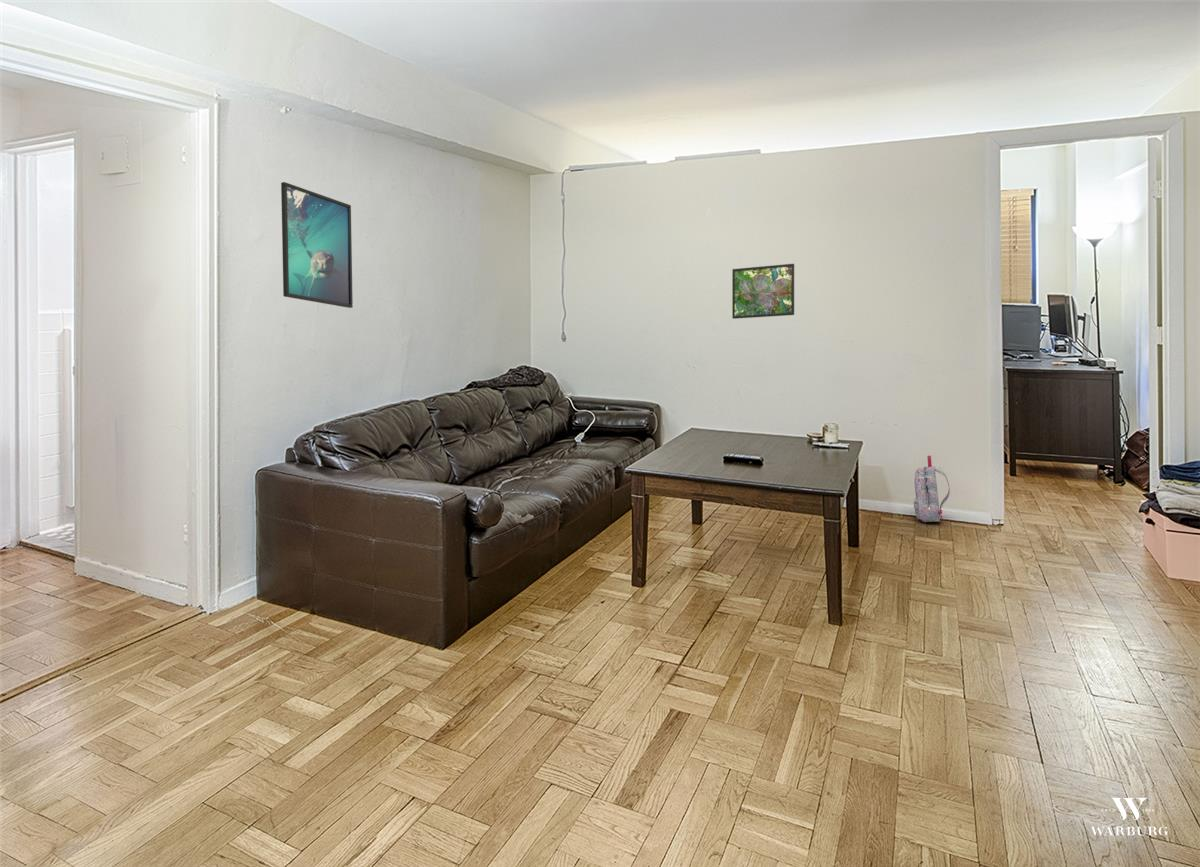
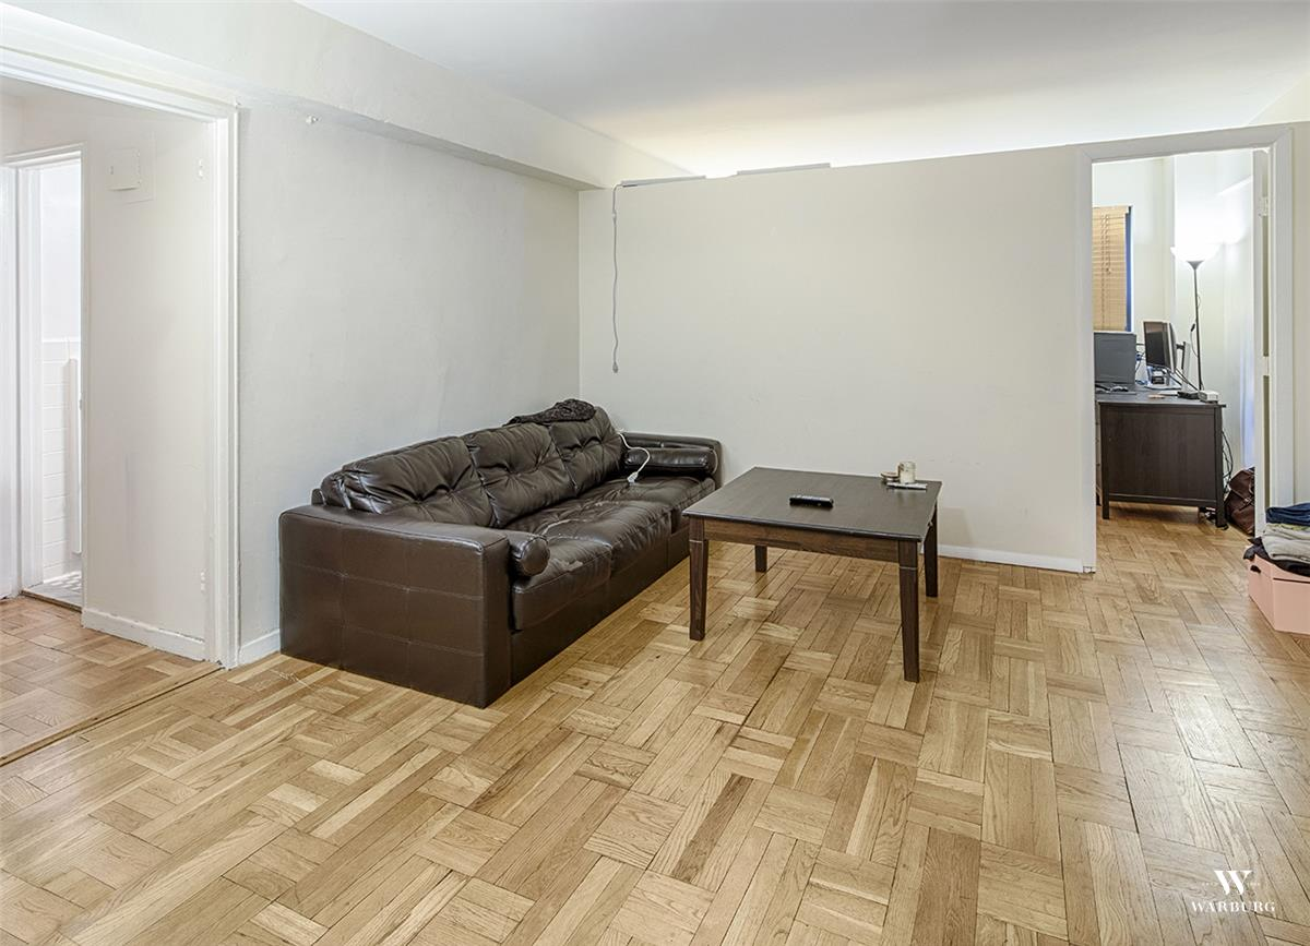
- backpack (931, 488)
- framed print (762, 291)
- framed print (318, 248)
